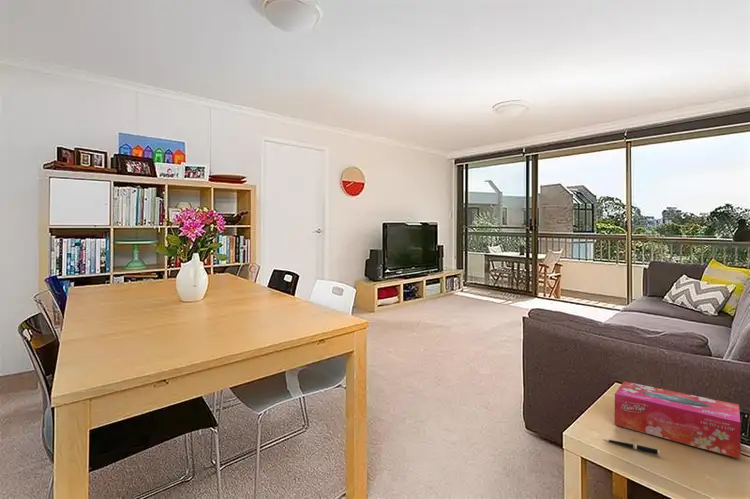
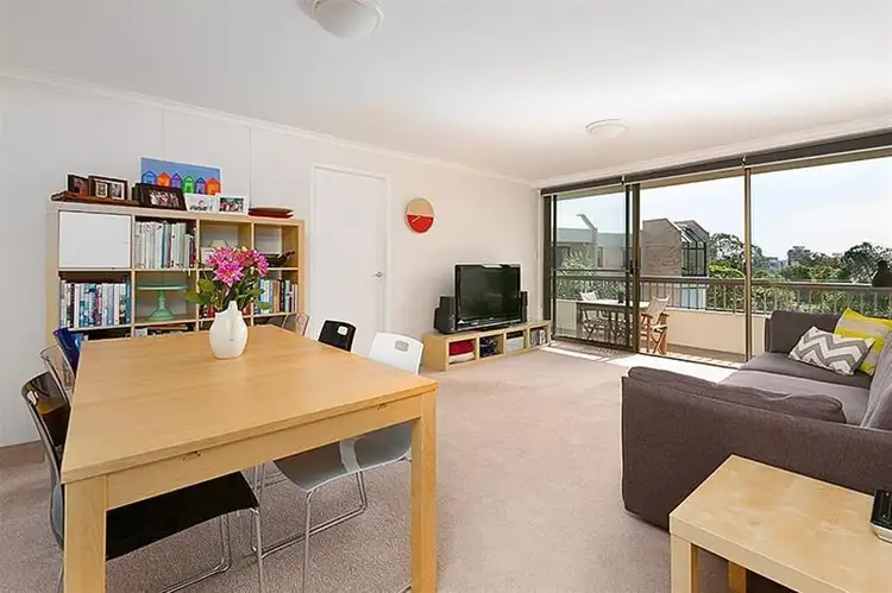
- tissue box (674, 415)
- pen (629, 444)
